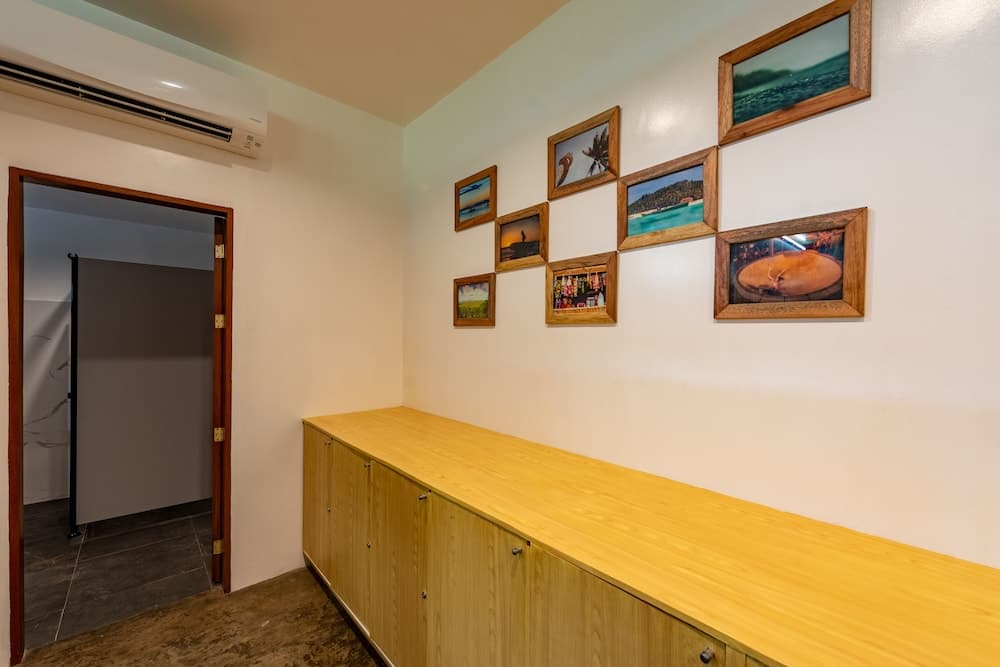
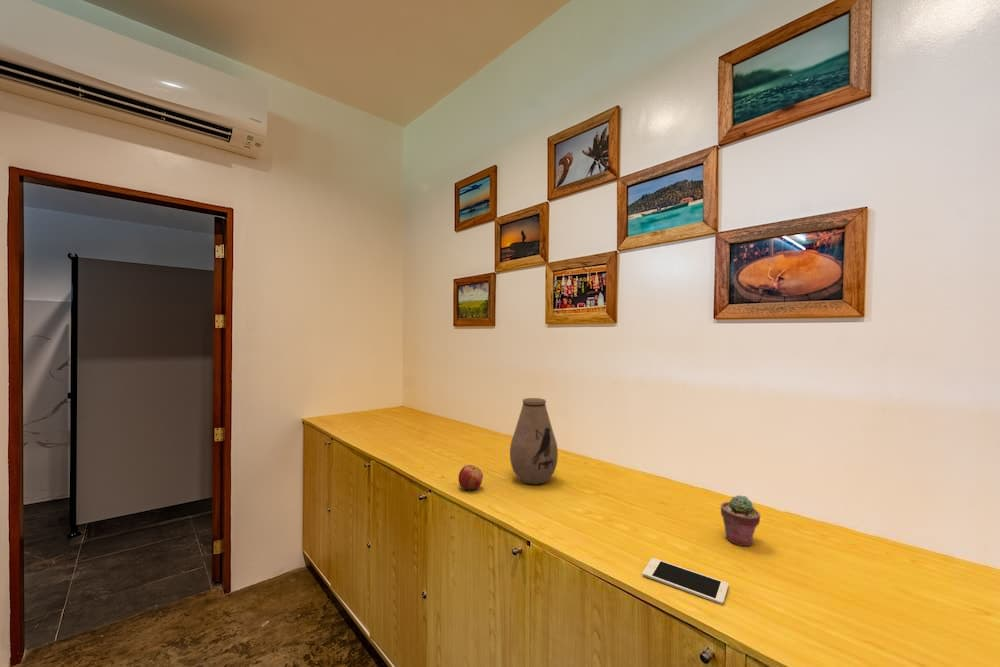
+ vase (533, 439)
+ cell phone (684, 579)
+ potted succulent (739, 518)
+ apple (470, 476)
